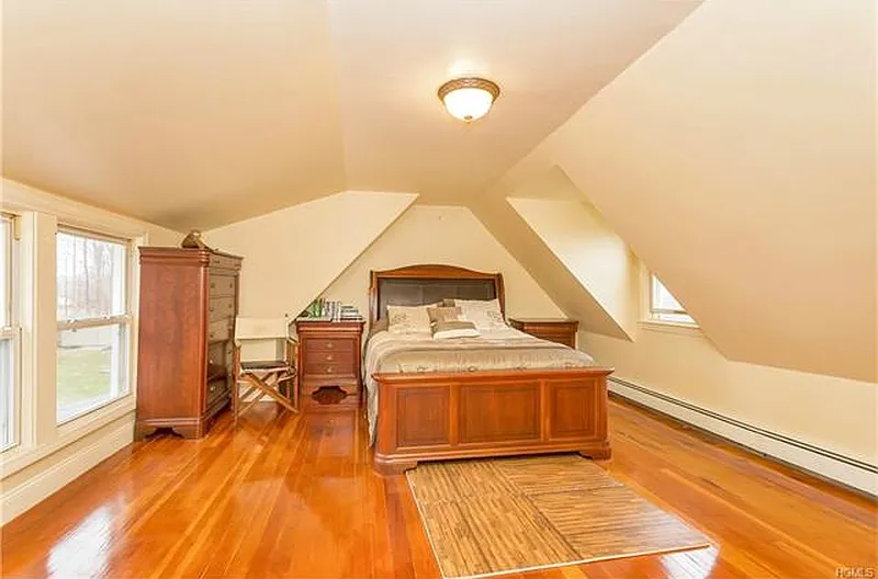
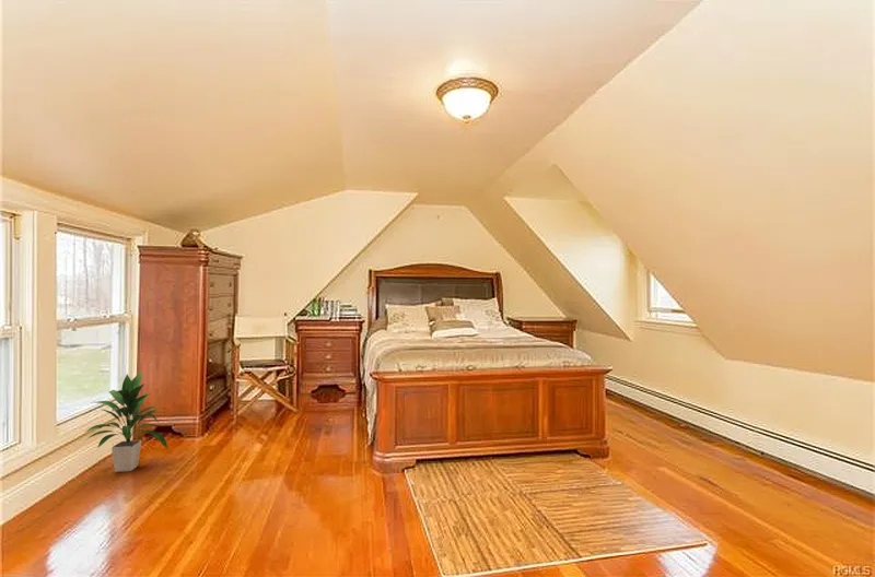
+ indoor plant (129, 422)
